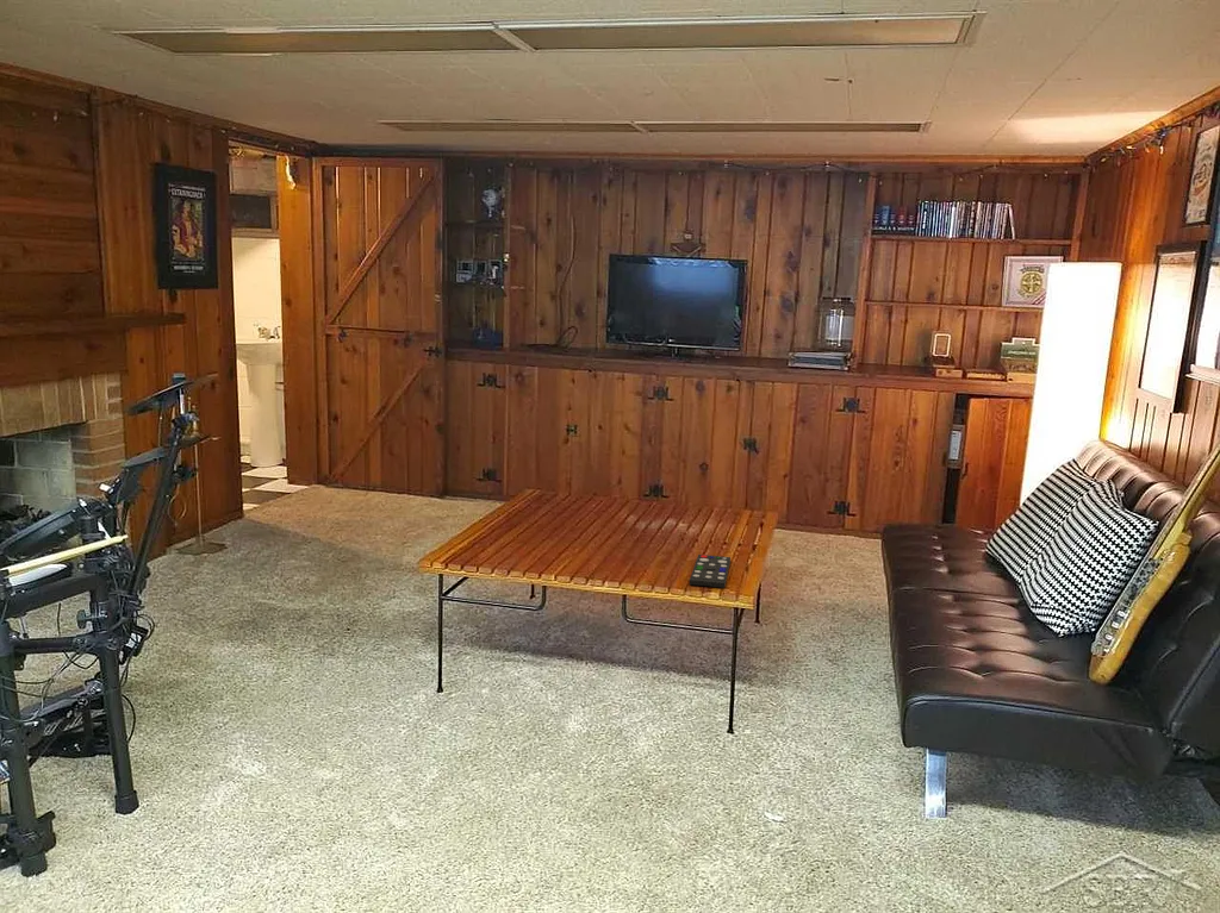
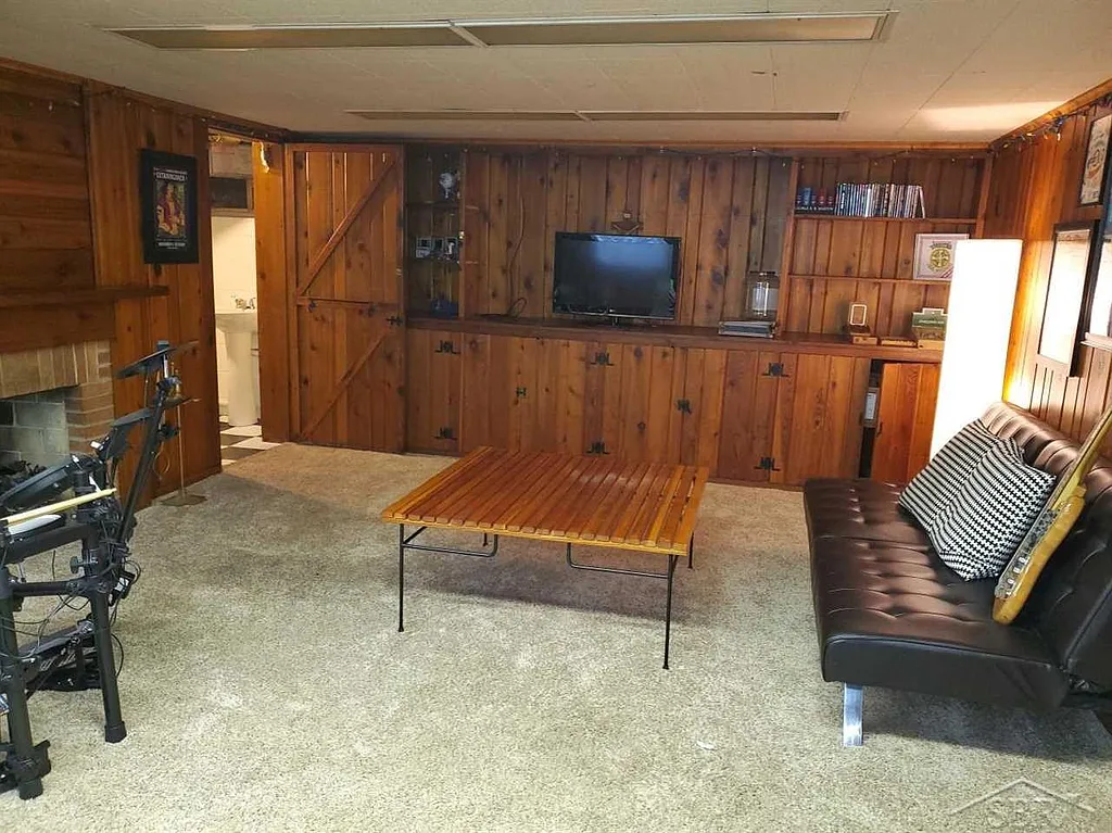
- remote control (710, 569)
